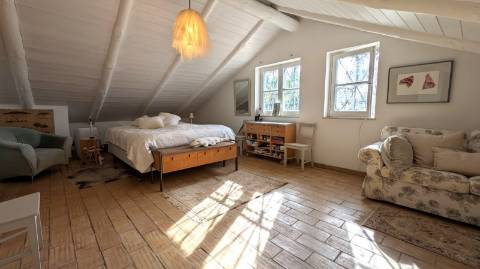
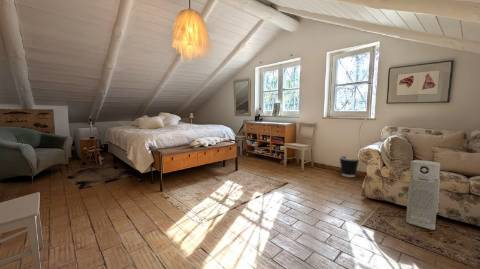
+ air purifier (423, 191)
+ wastebasket (348, 166)
